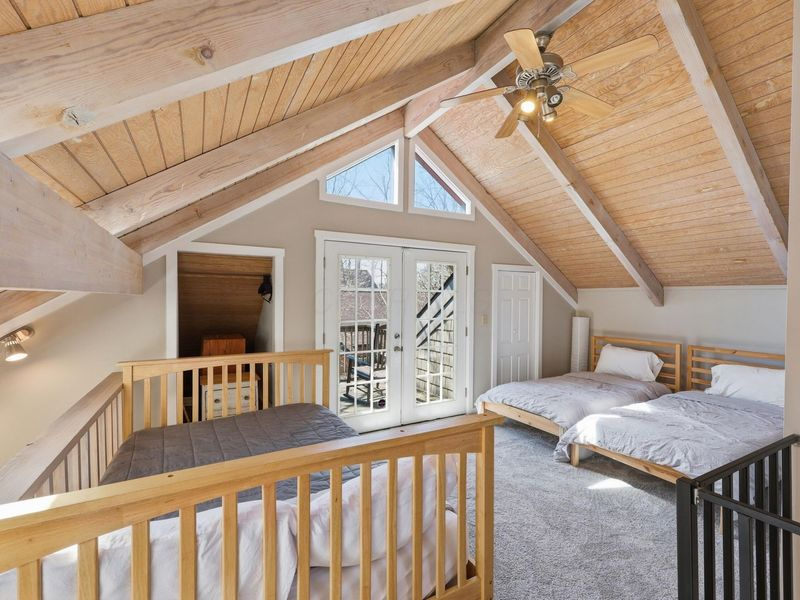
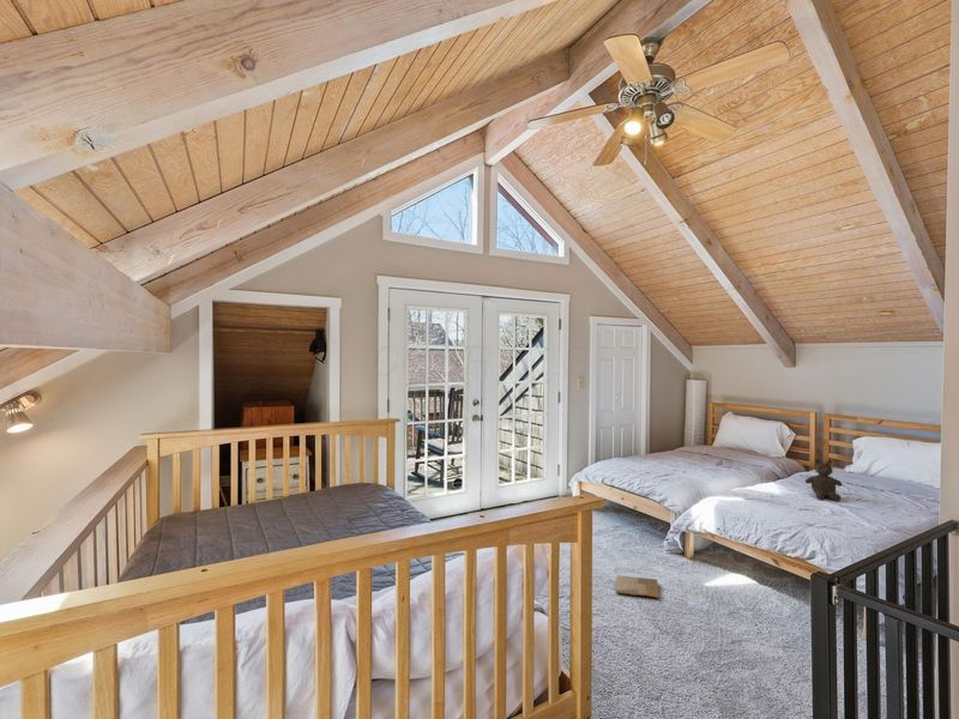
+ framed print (637, 586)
+ teddy bear (825, 478)
